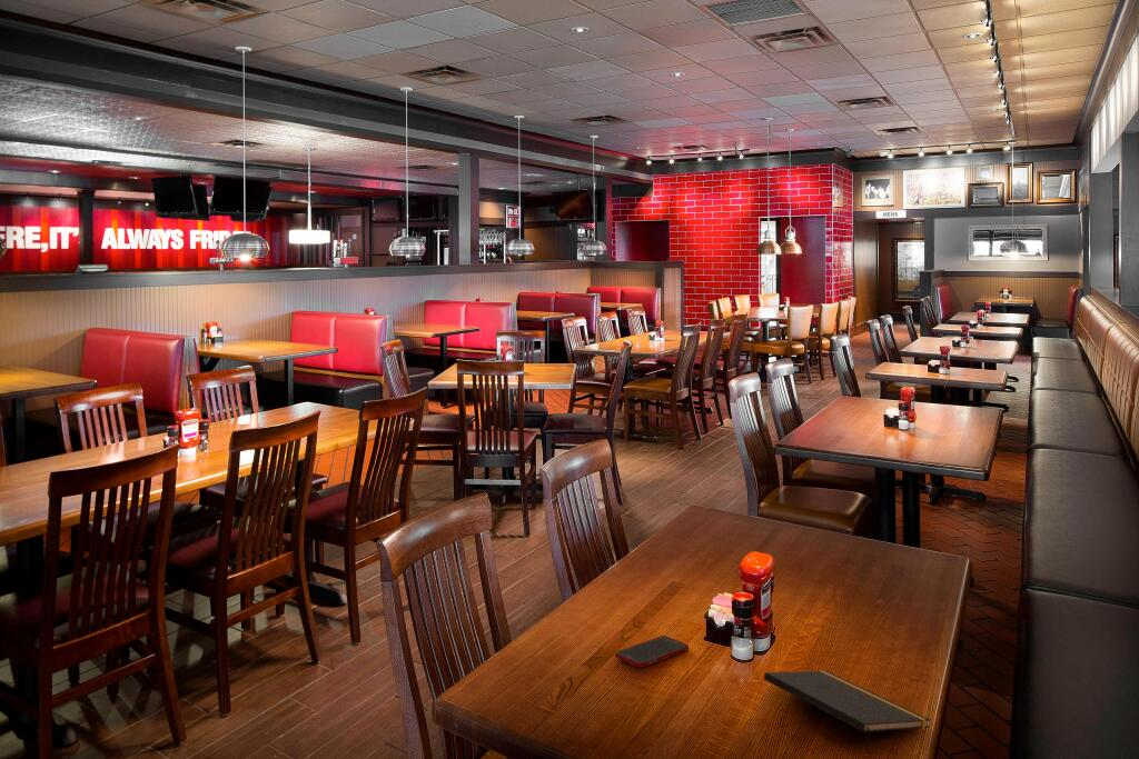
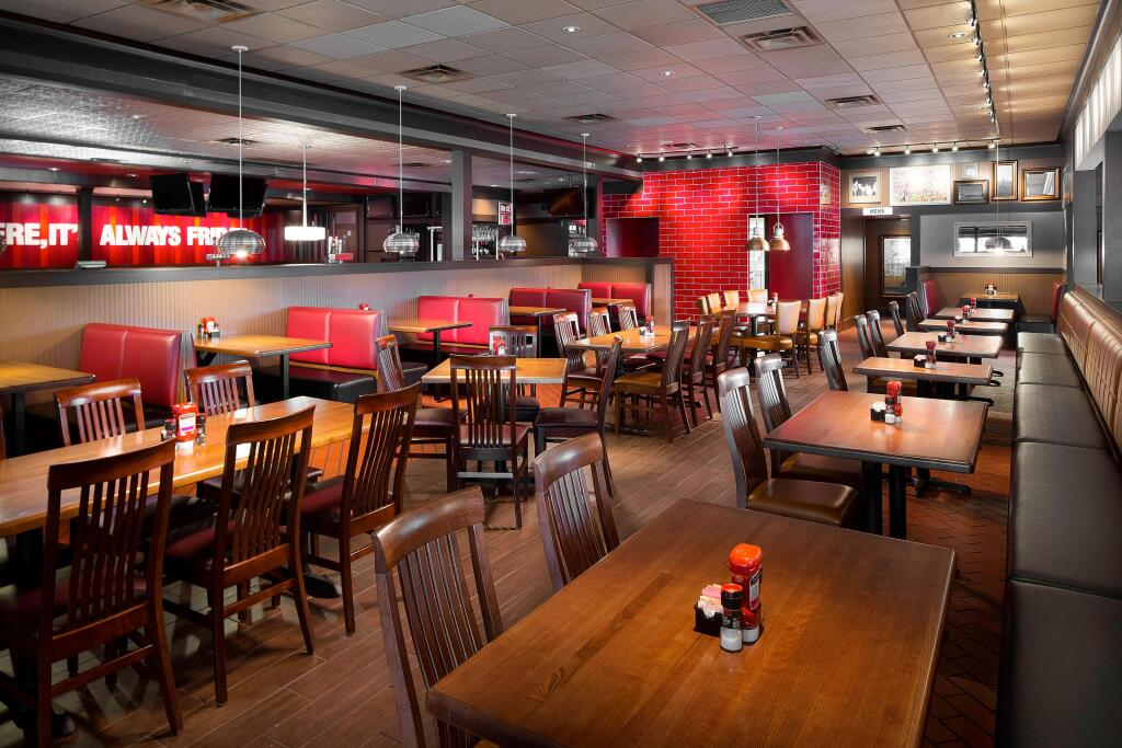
- cell phone (652, 651)
- notepad (843, 698)
